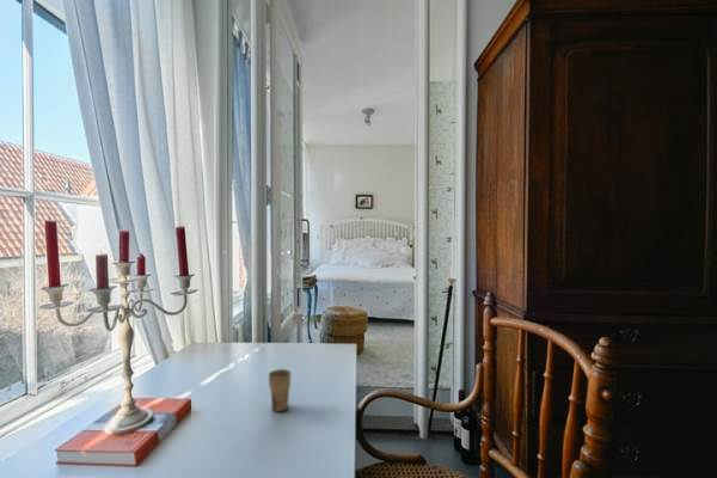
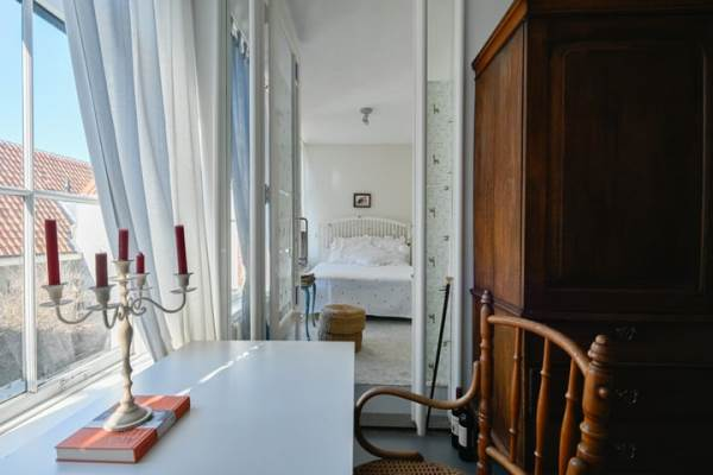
- cup (280, 386)
